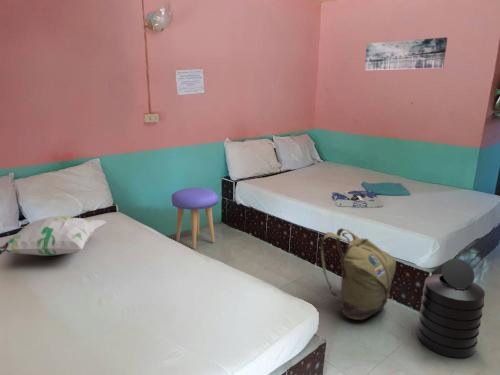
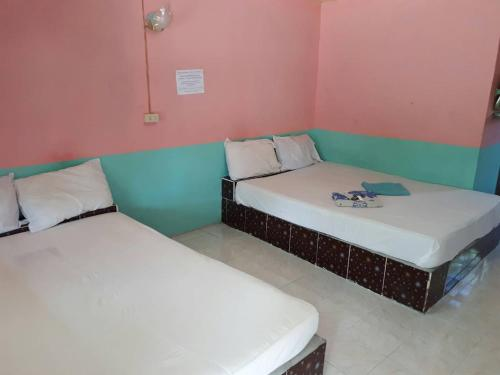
- wall art (402, 55)
- stool (195, 217)
- backpack (356, 271)
- trash can (451, 301)
- decorative pillow (53, 235)
